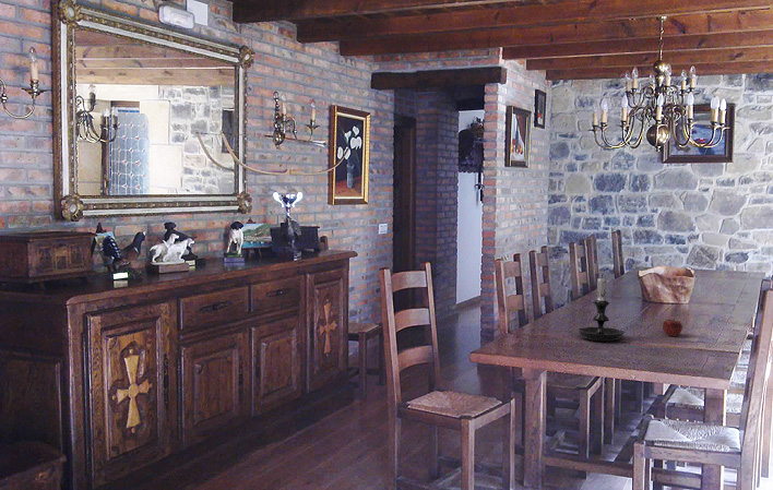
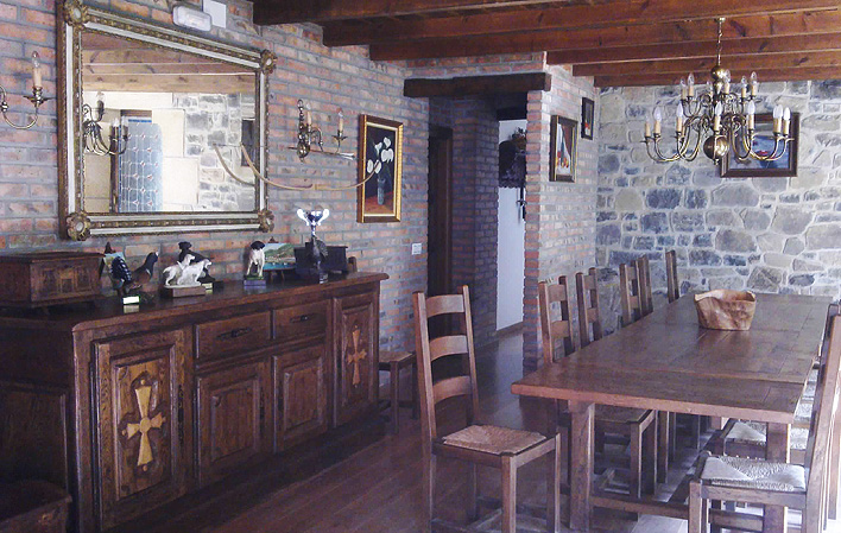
- candle holder (602, 306)
- fruit (671, 326)
